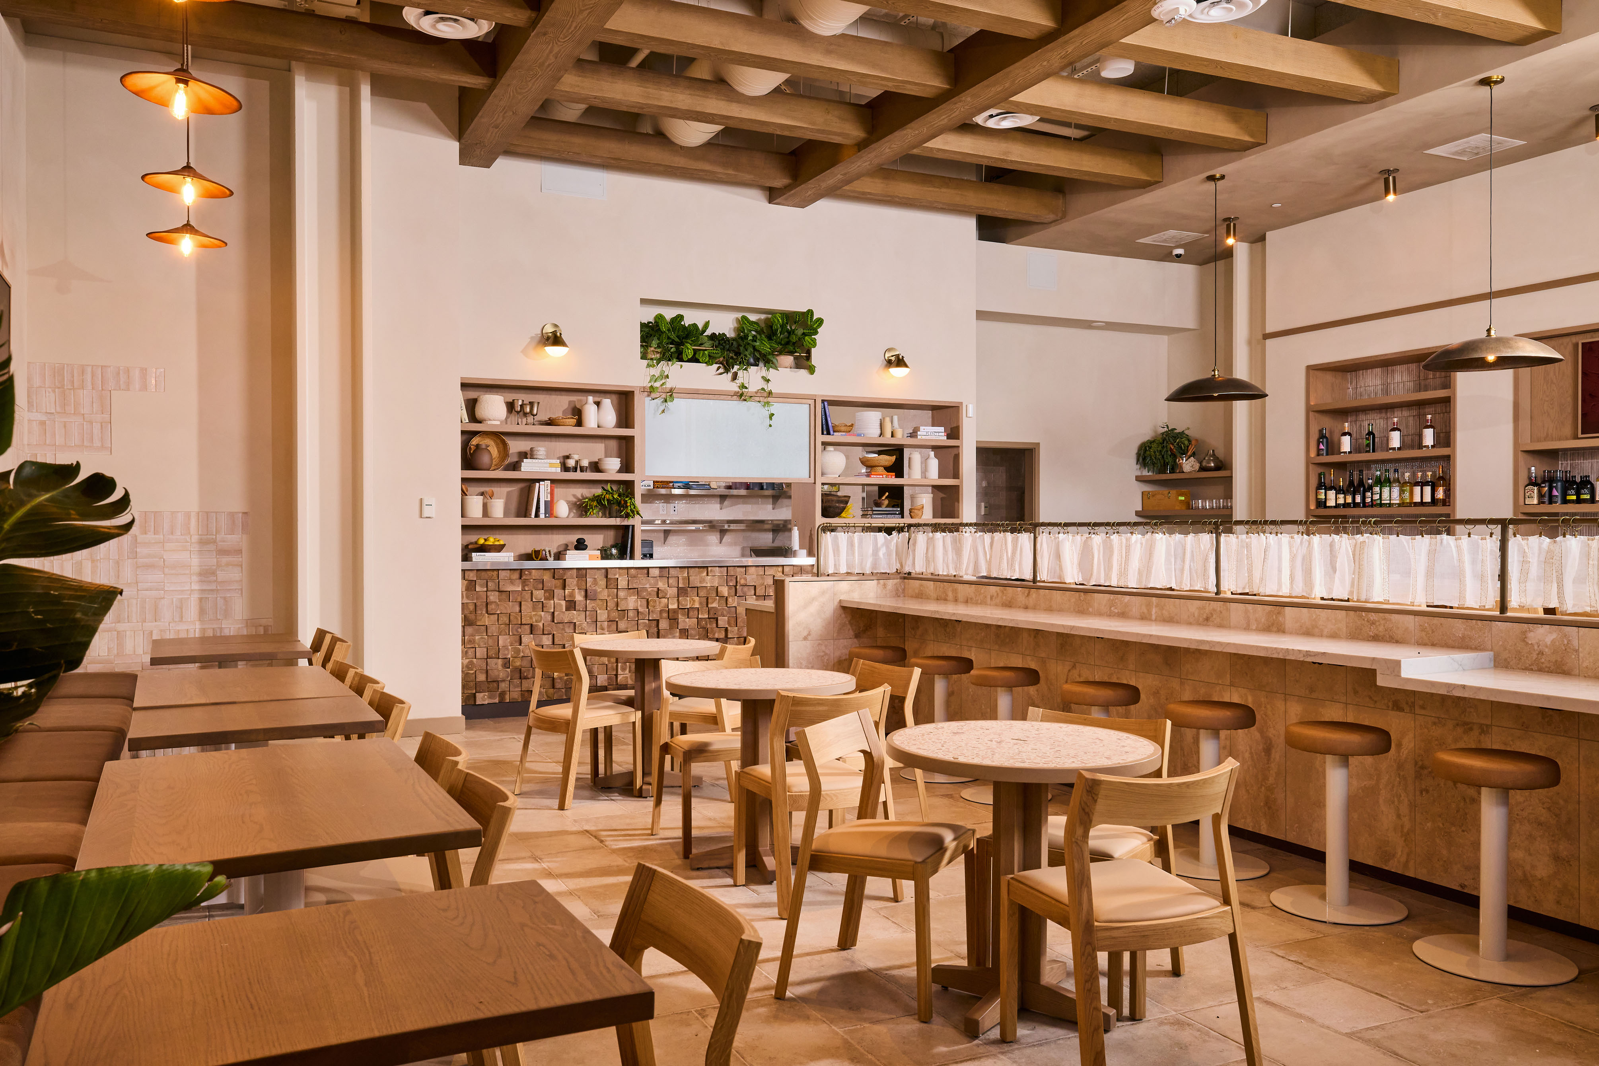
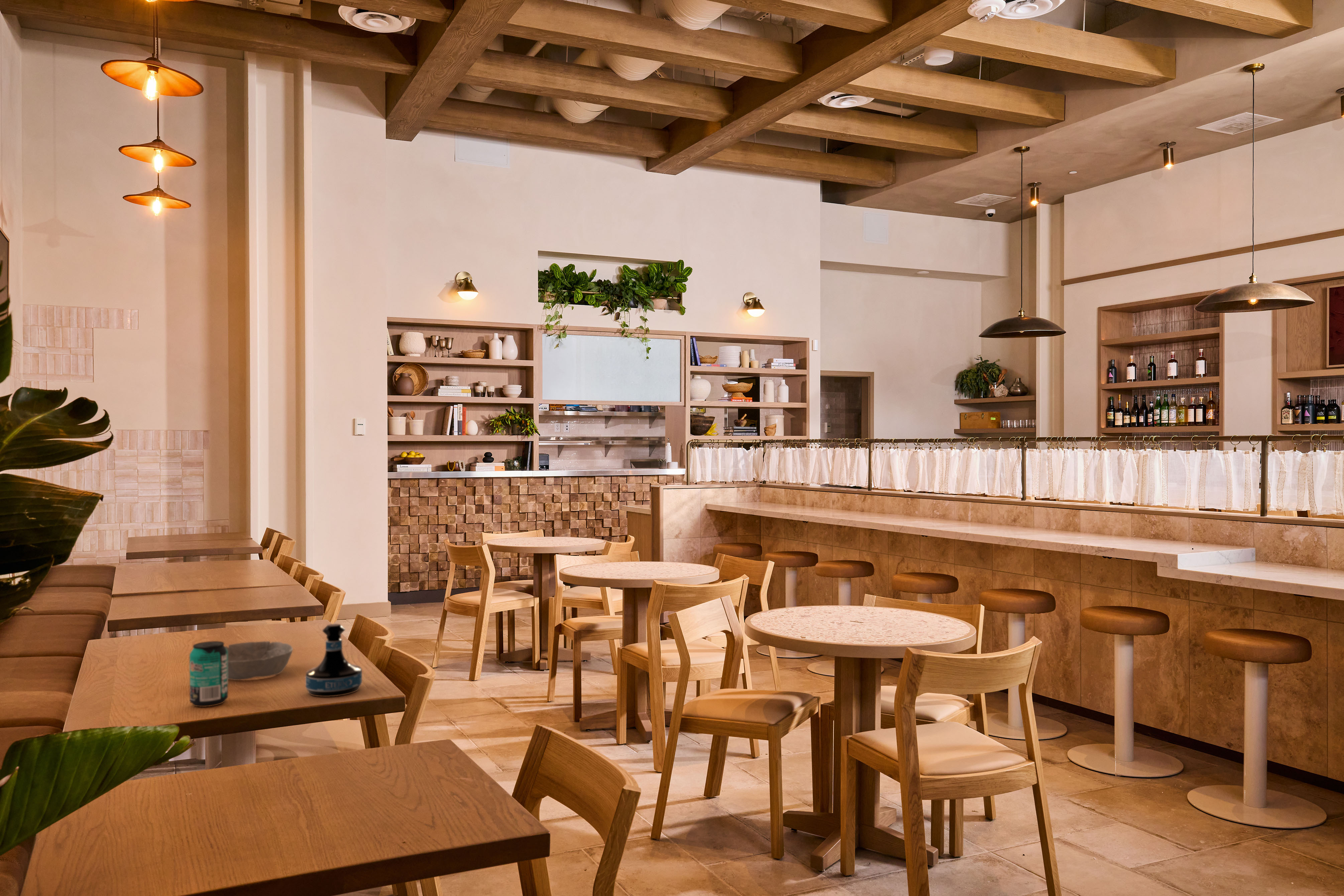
+ tequila bottle (334, 658)
+ beverage can (209, 673)
+ bowl (251, 661)
